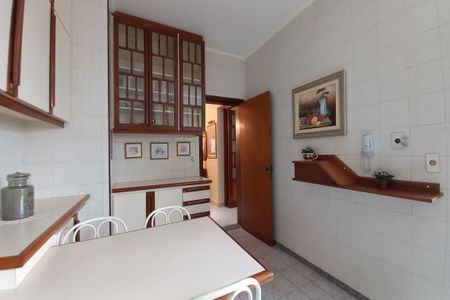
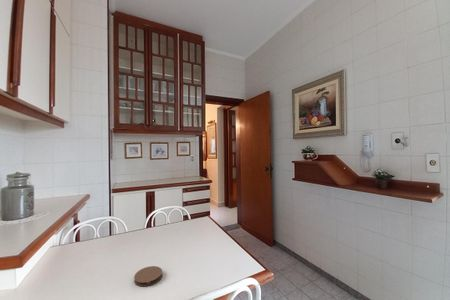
+ coaster (148, 275)
